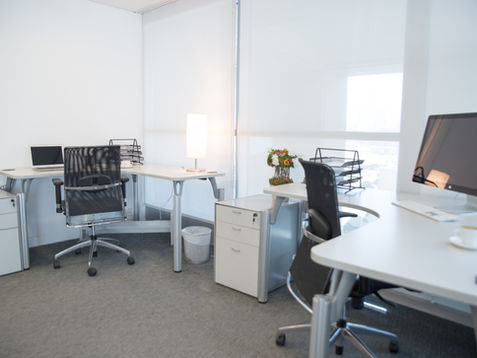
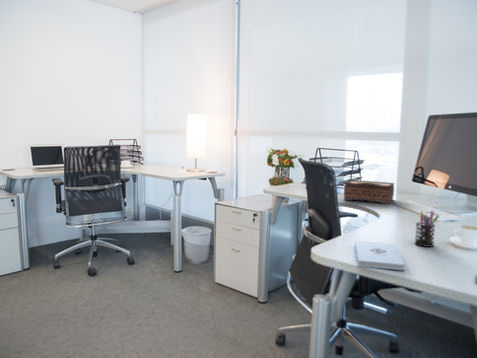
+ notepad (377, 254)
+ pen holder (427, 227)
+ tissue box (369, 191)
